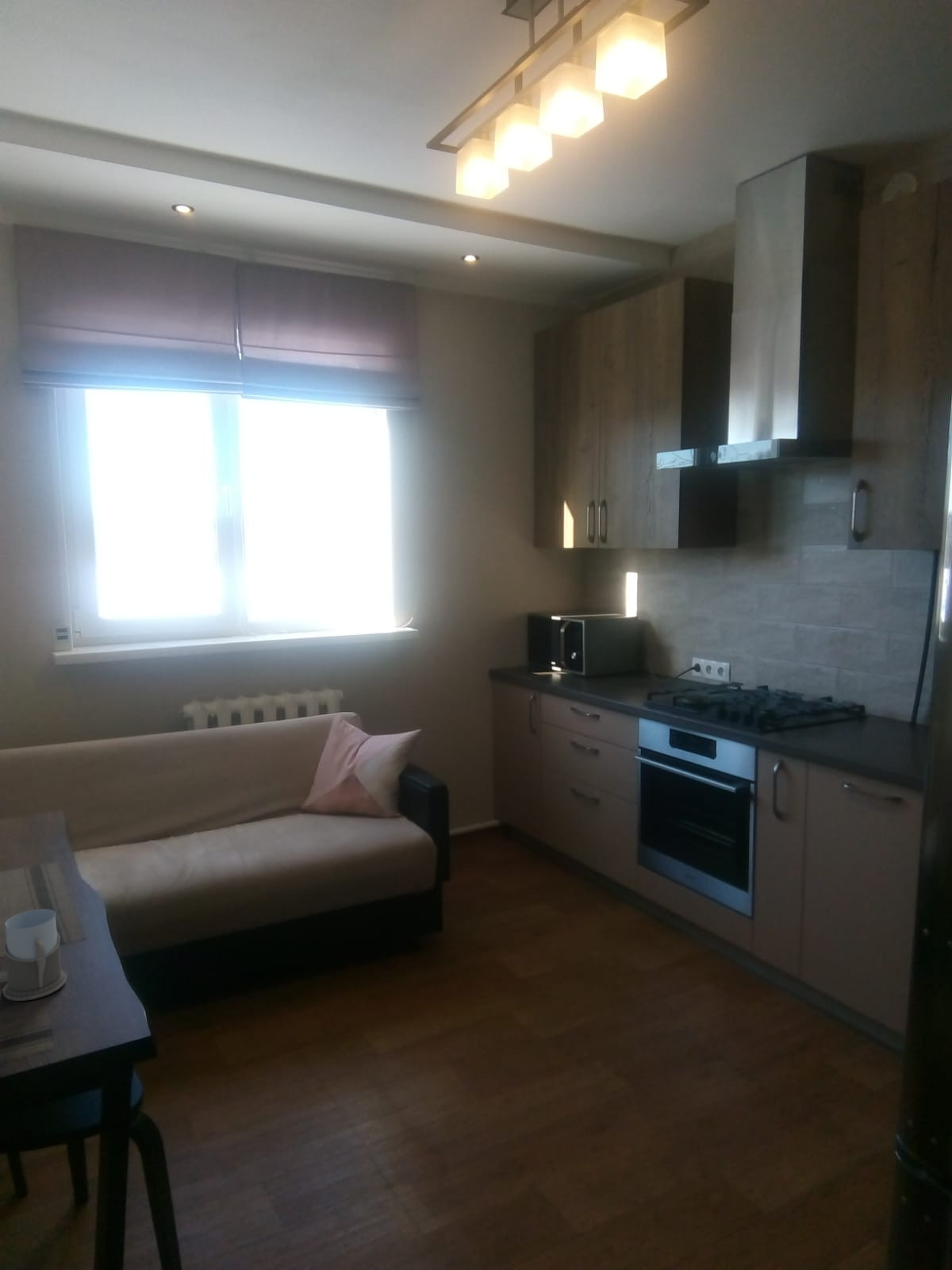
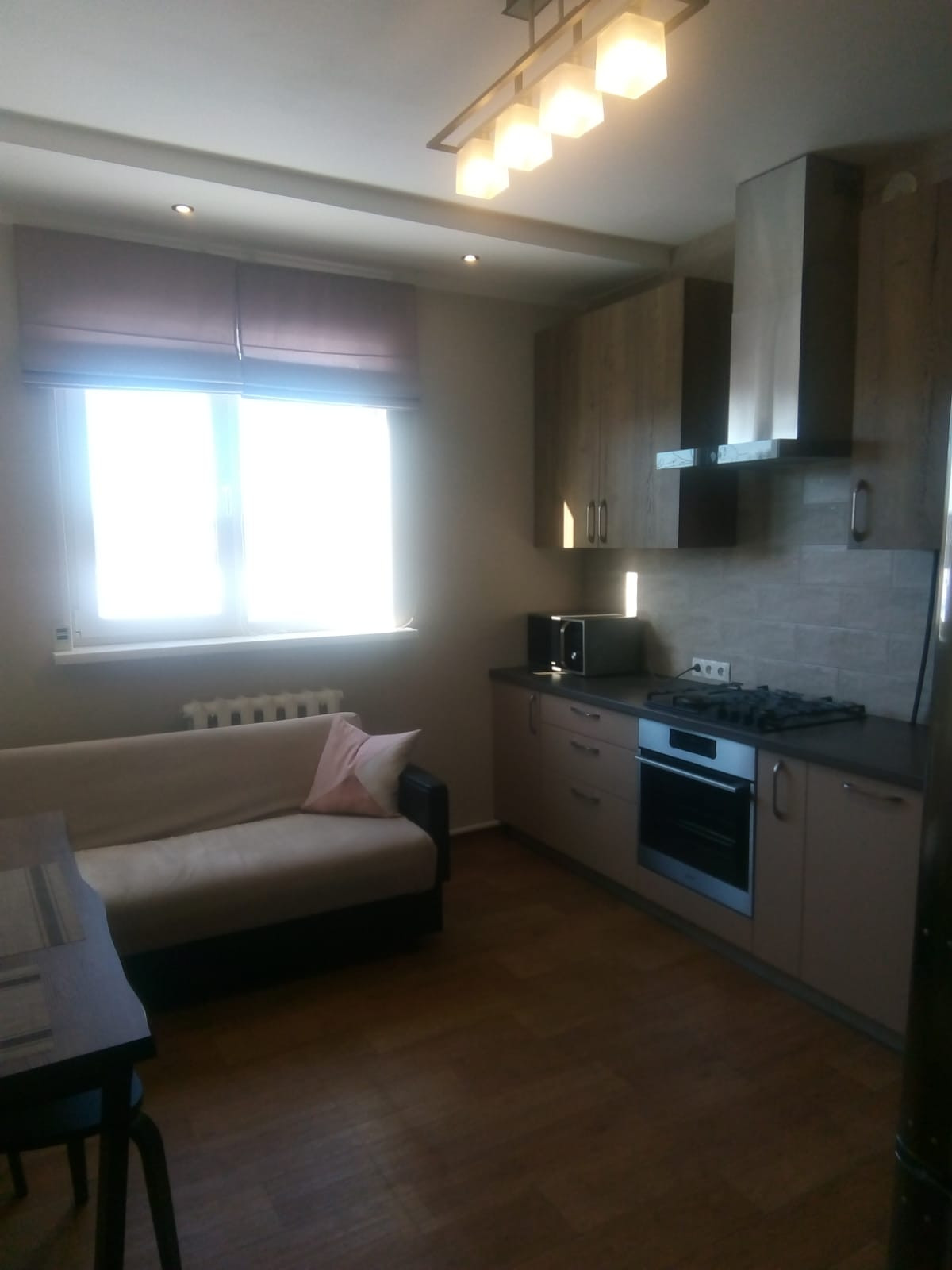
- mug (35, 955)
